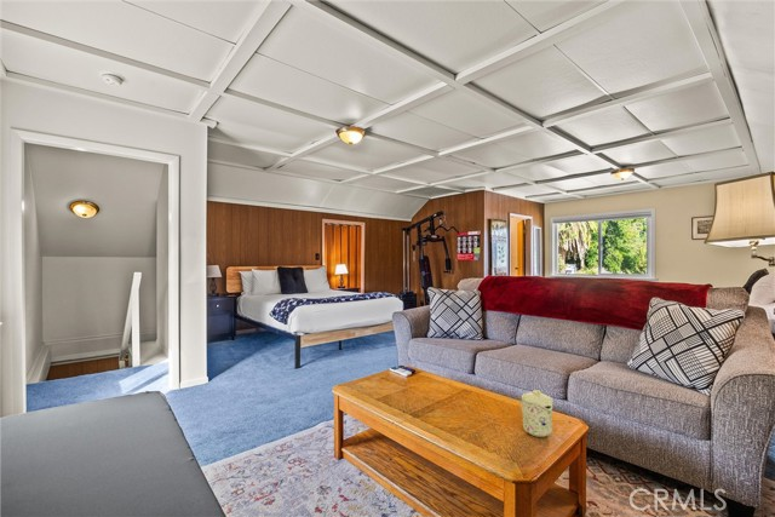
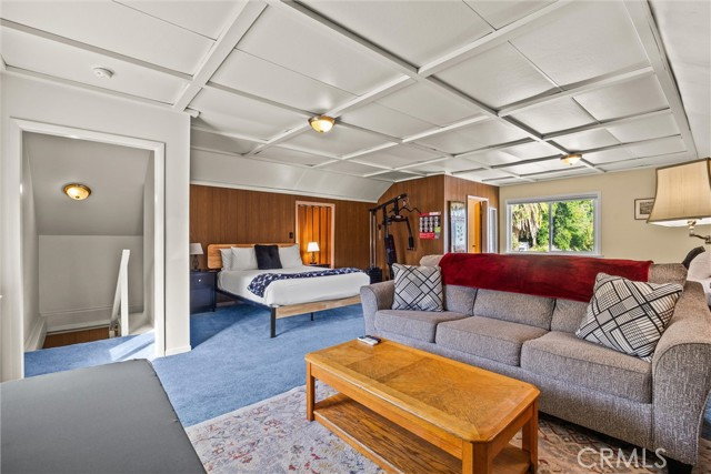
- mug (535, 410)
